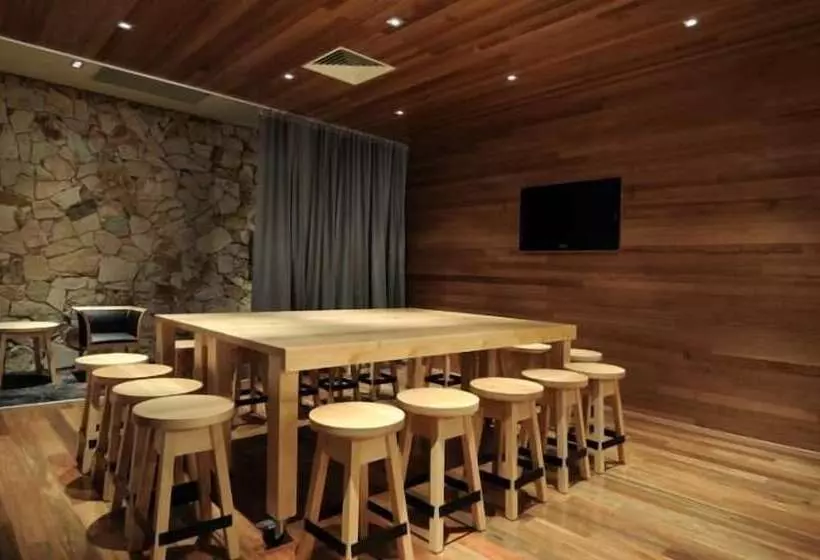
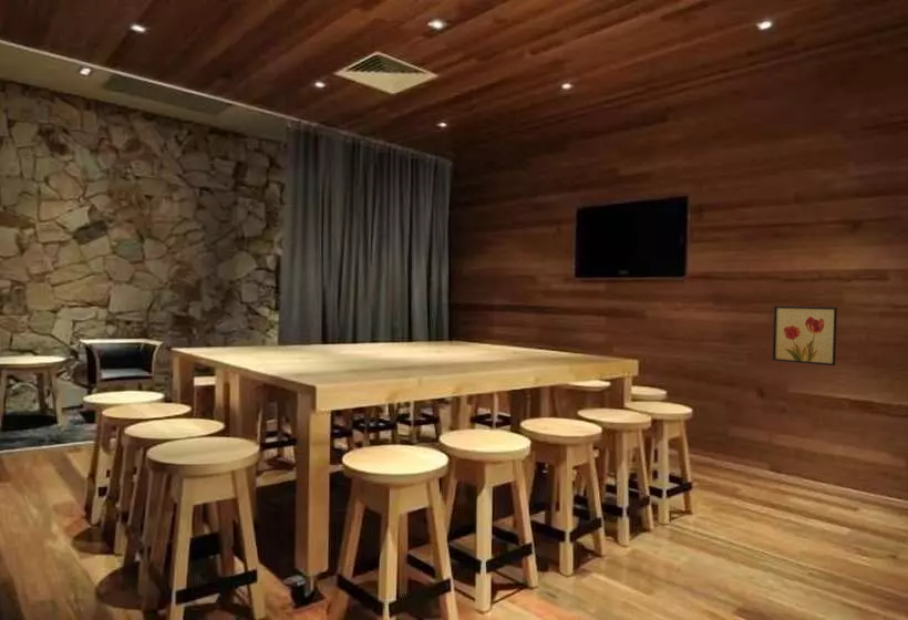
+ wall art (804, 334)
